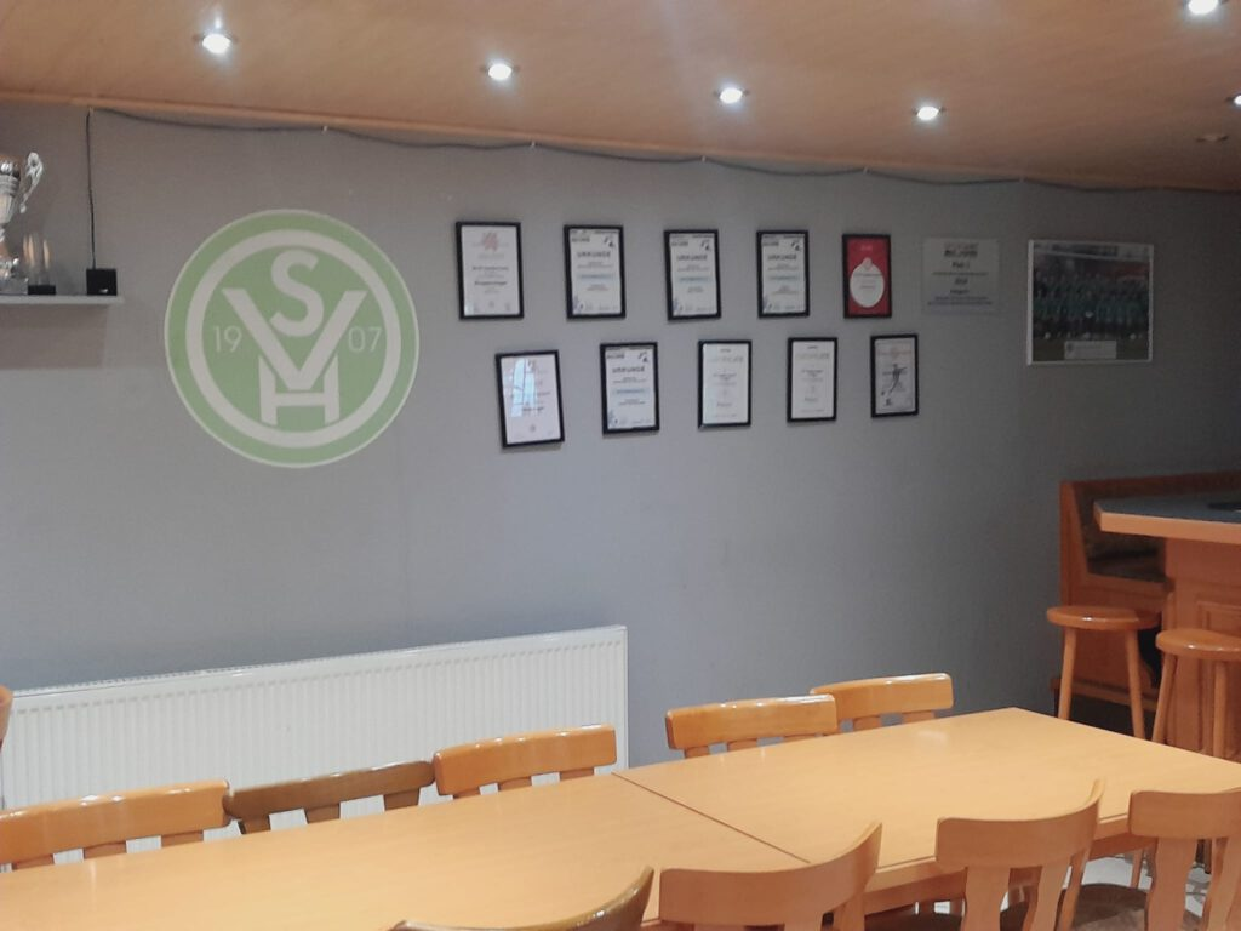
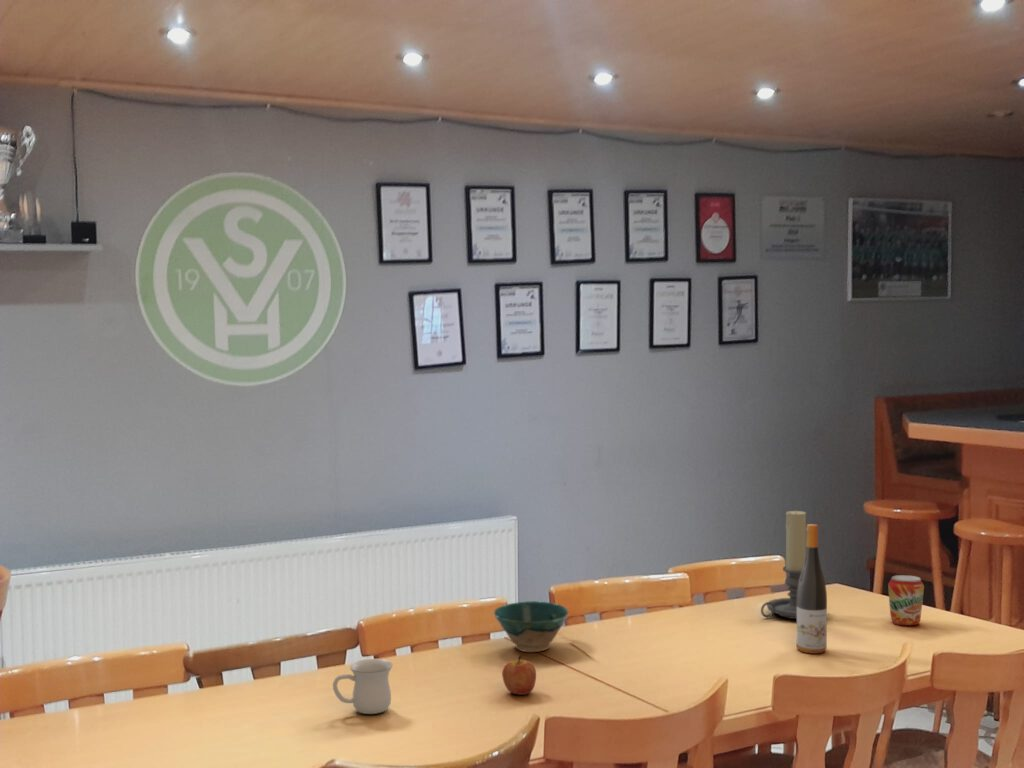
+ beverage can (905, 600)
+ apple (519, 673)
+ wine bottle (811, 587)
+ candle holder (790, 562)
+ mug (363, 688)
+ bowl (531, 629)
